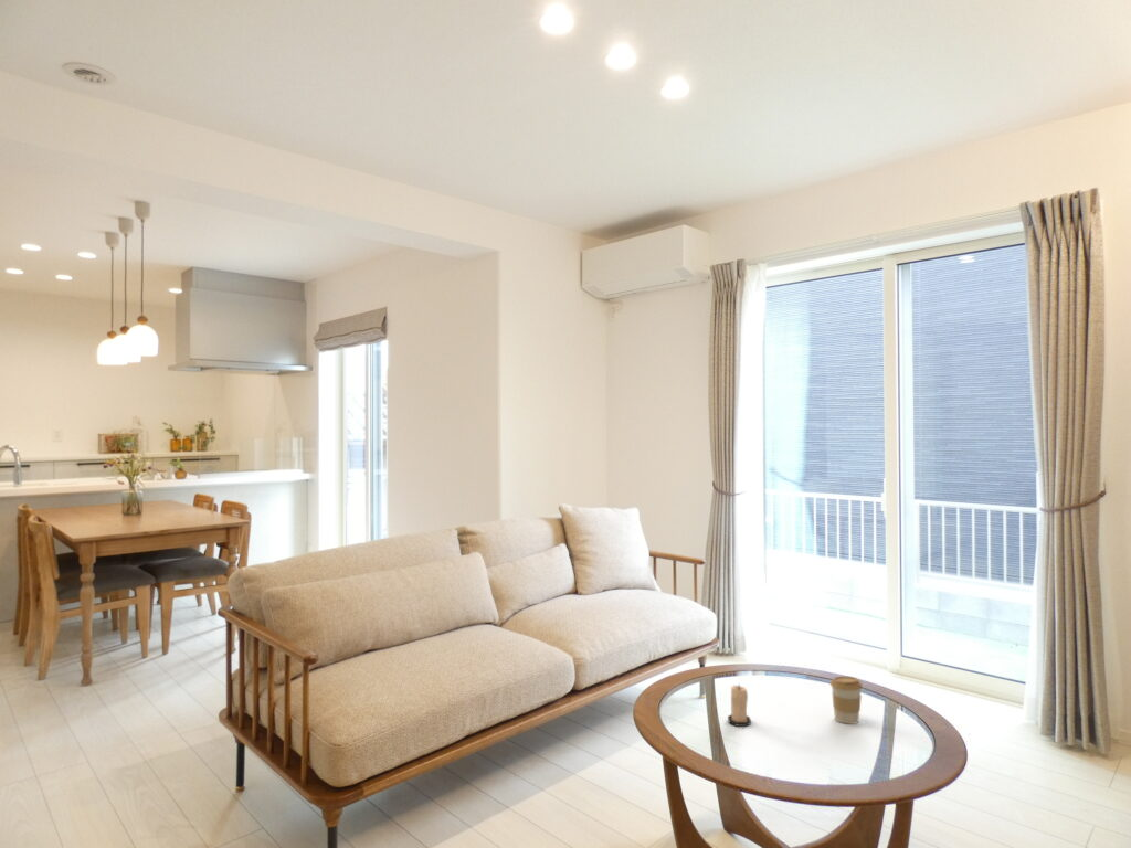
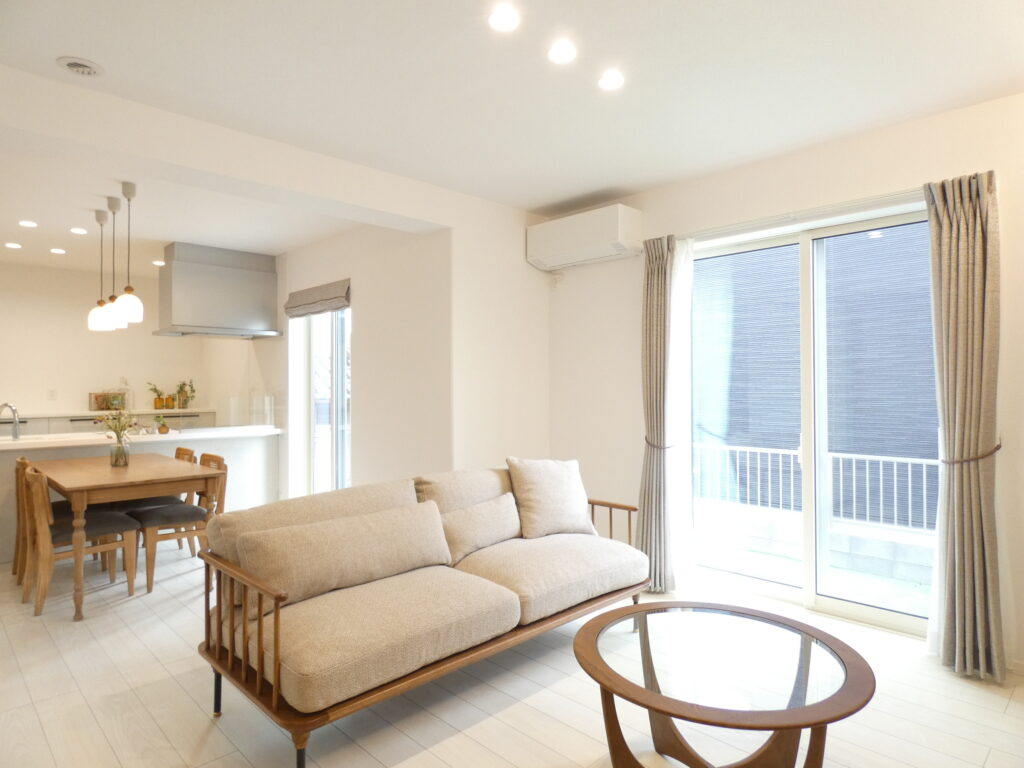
- coffee cup (846, 698)
- candle (739, 702)
